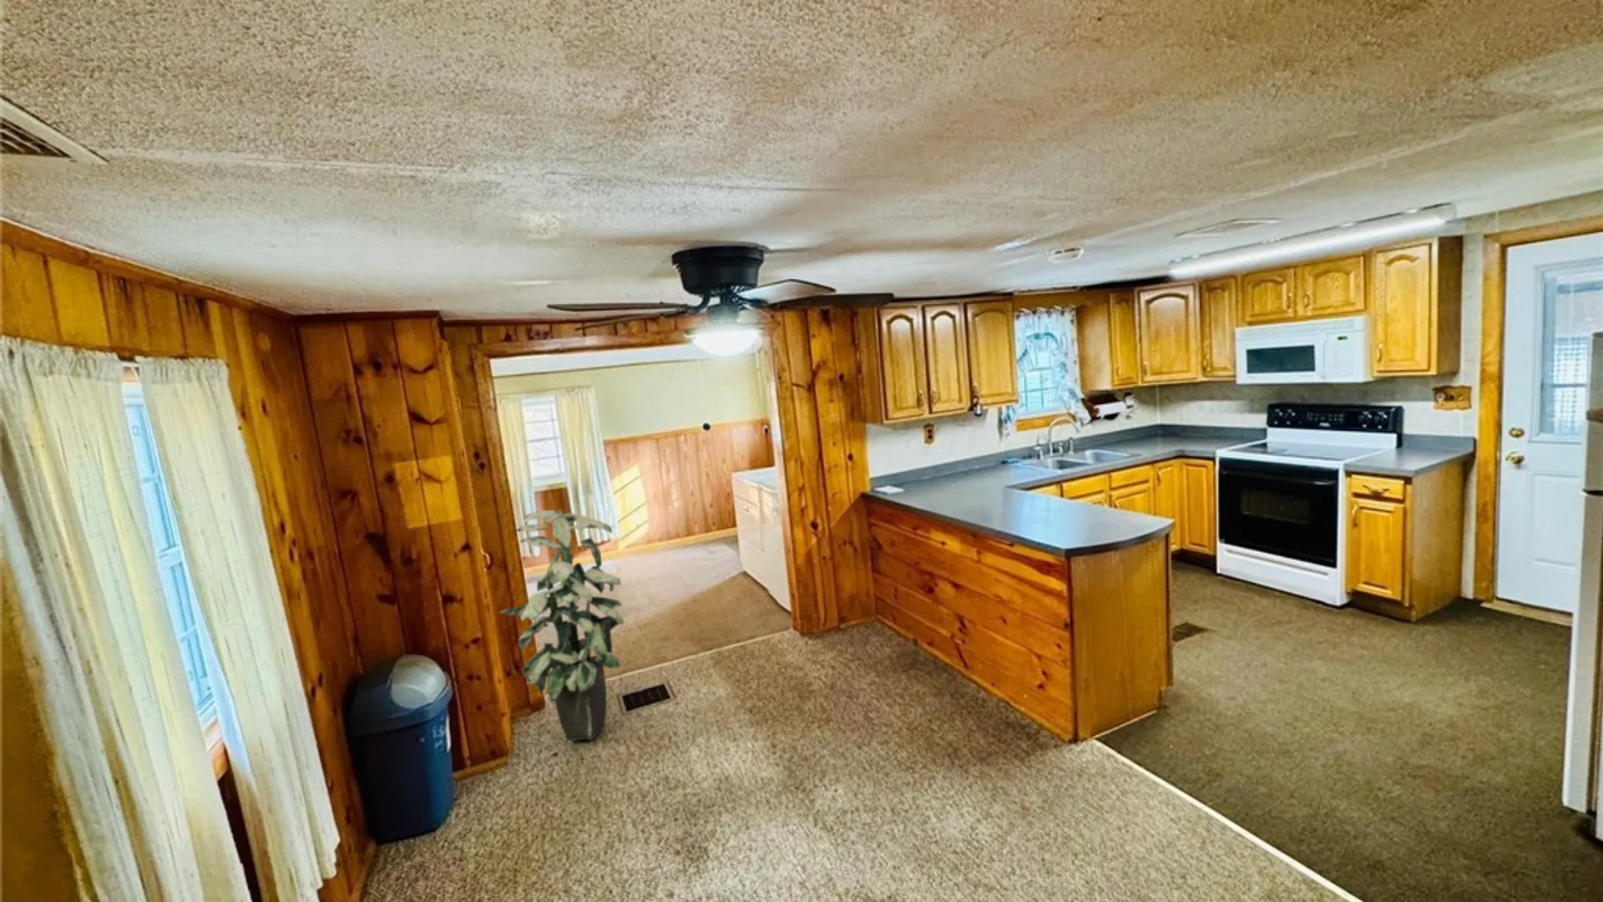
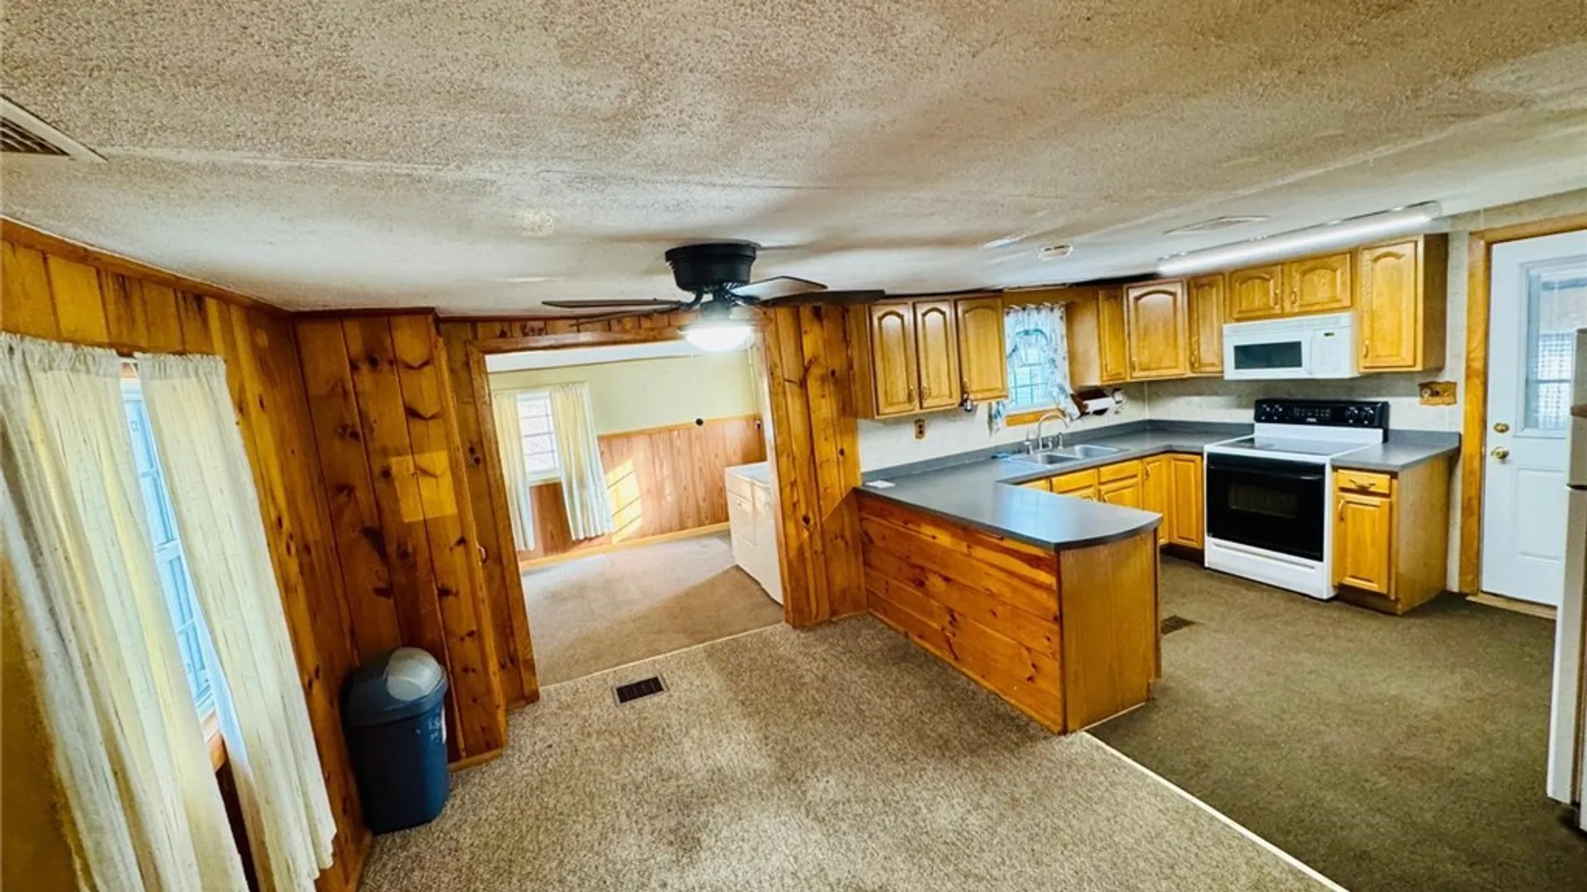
- indoor plant (567, 620)
